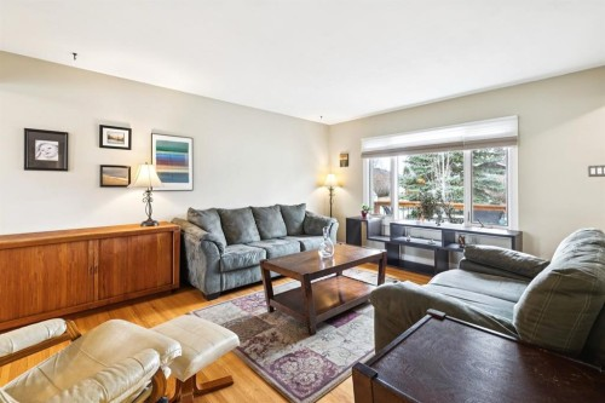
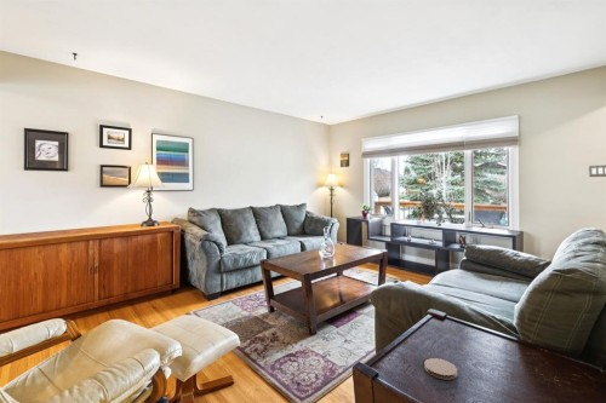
+ coaster (440, 368)
